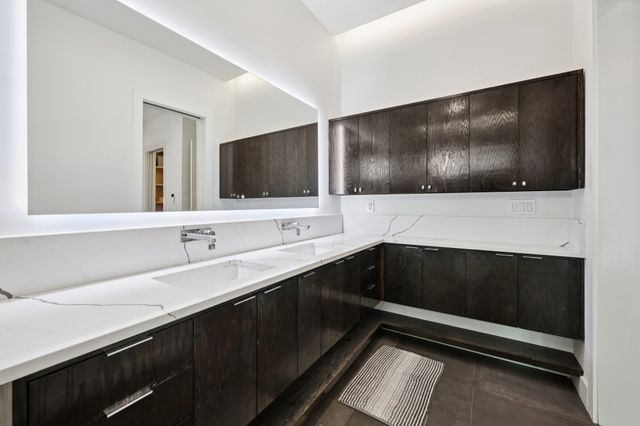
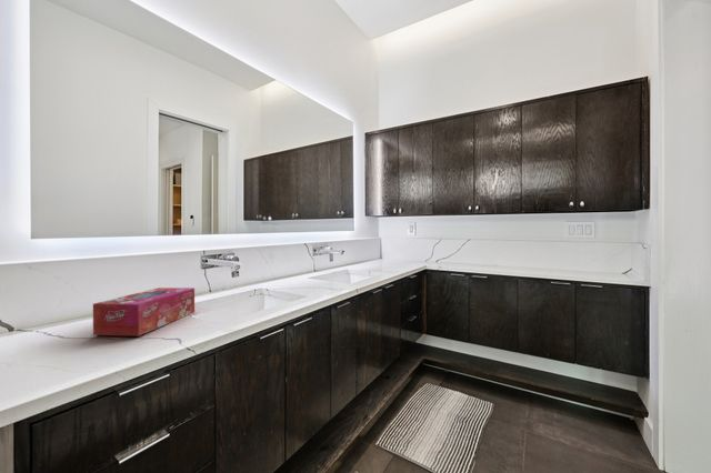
+ tissue box (150, 308)
